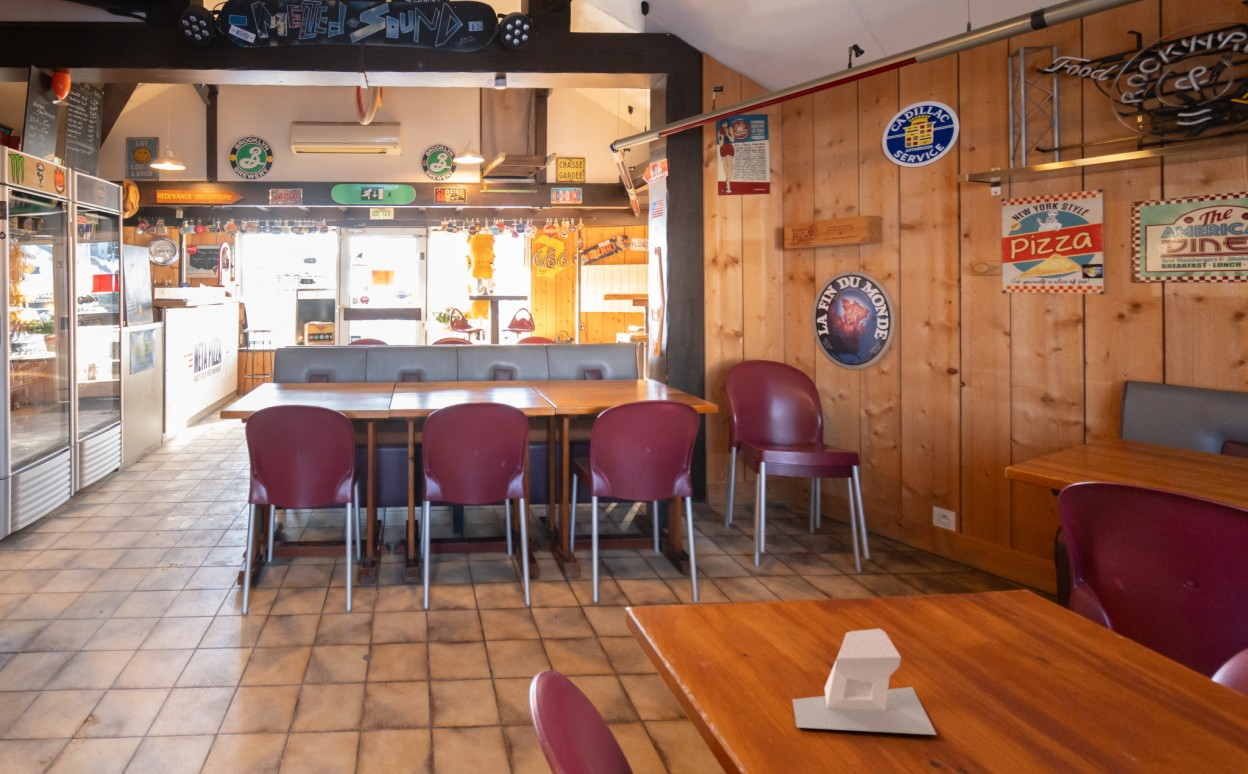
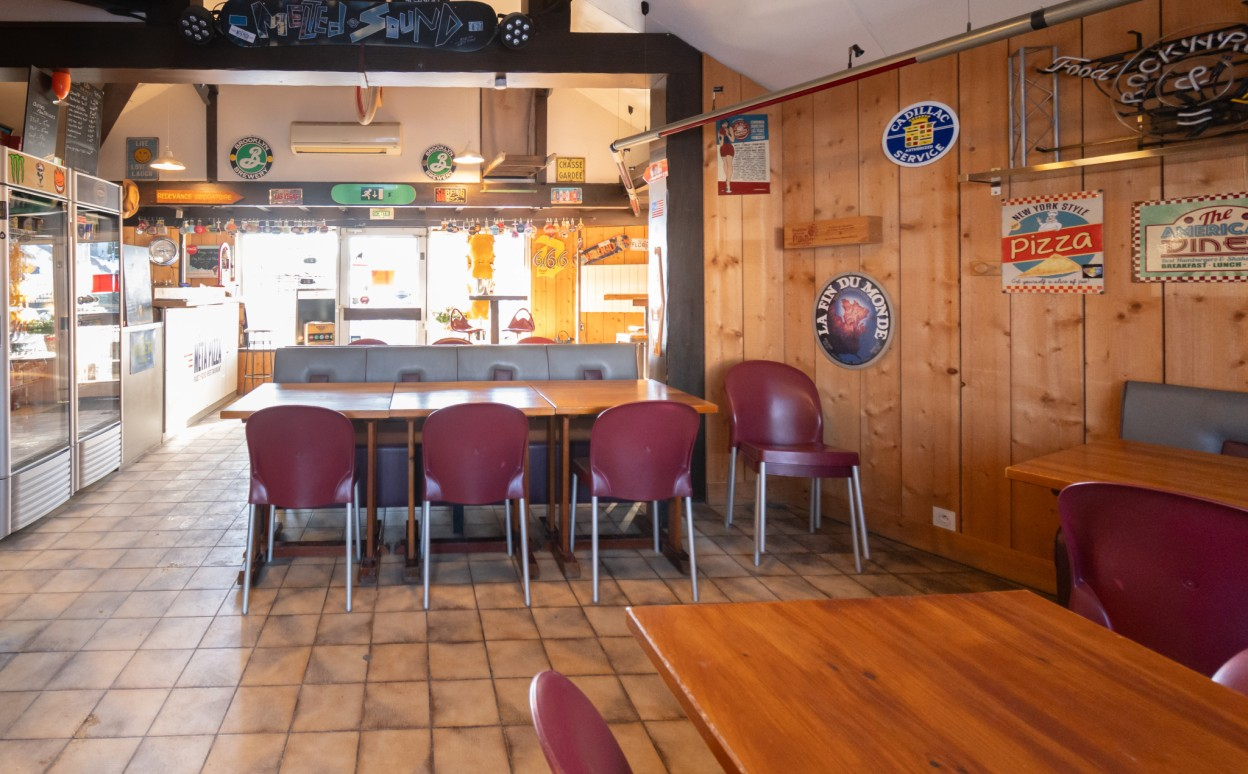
- napkin holder (857, 671)
